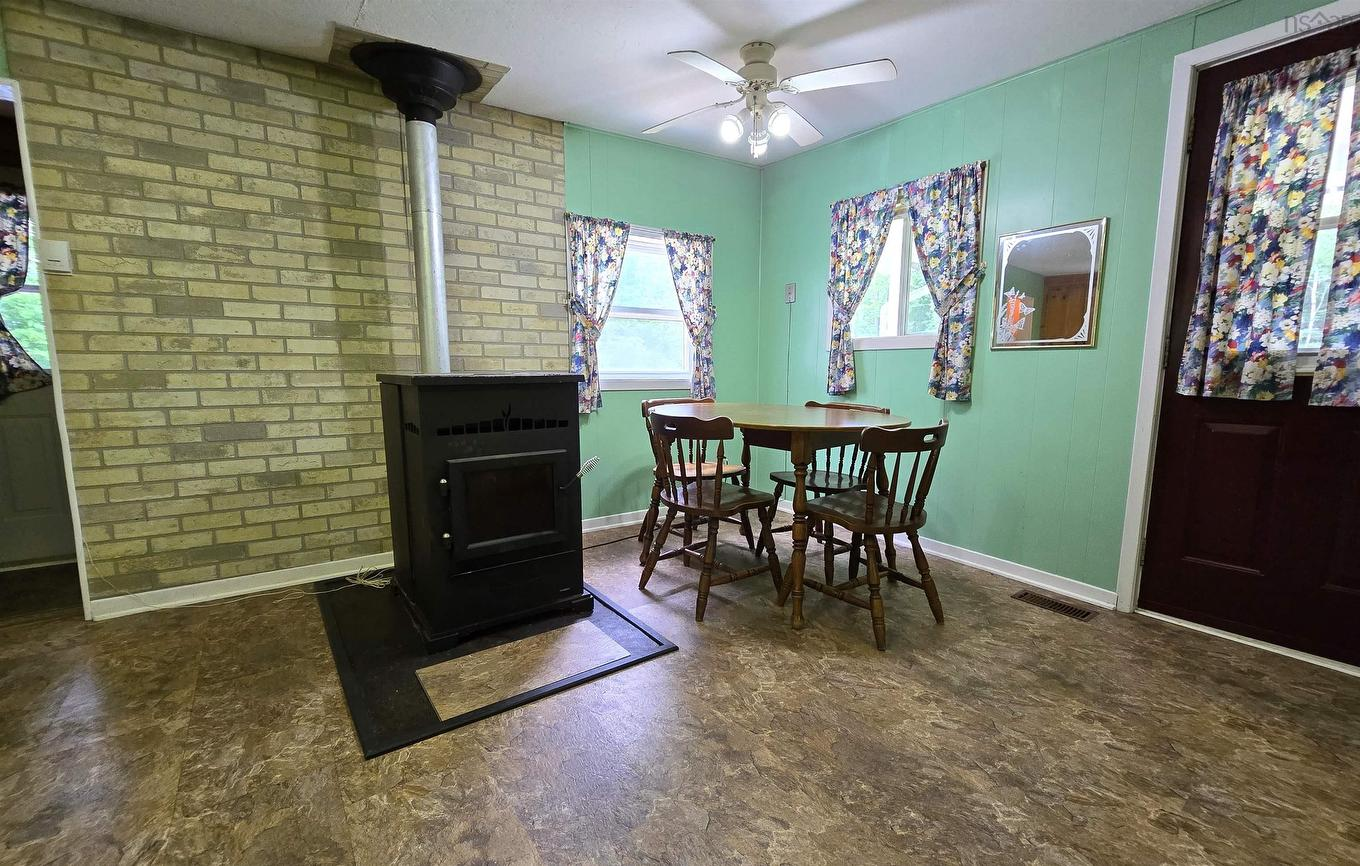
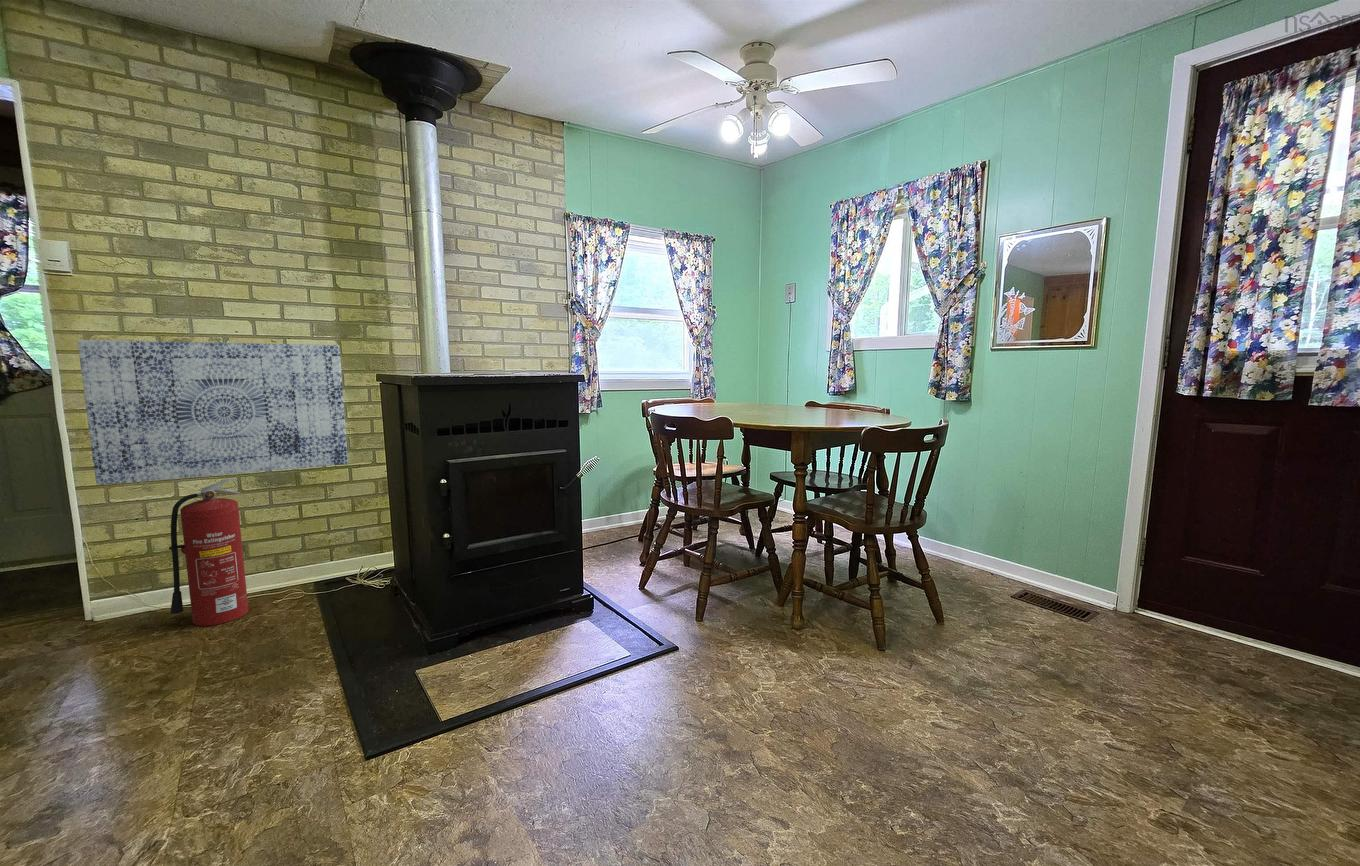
+ fire extinguisher (206, 551)
+ wall art (229, 408)
